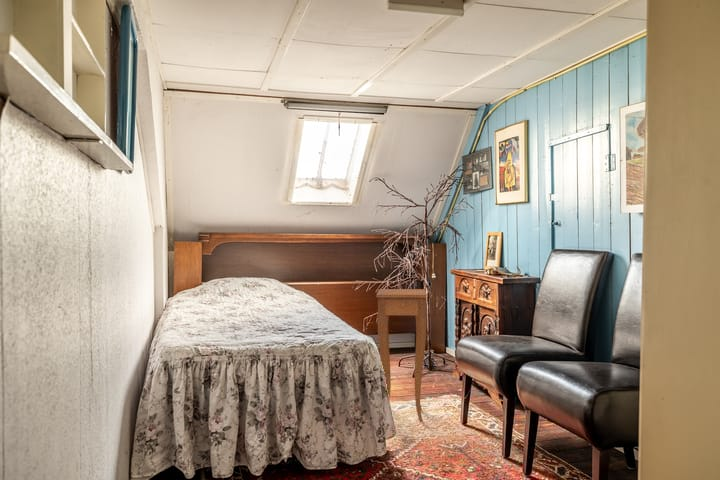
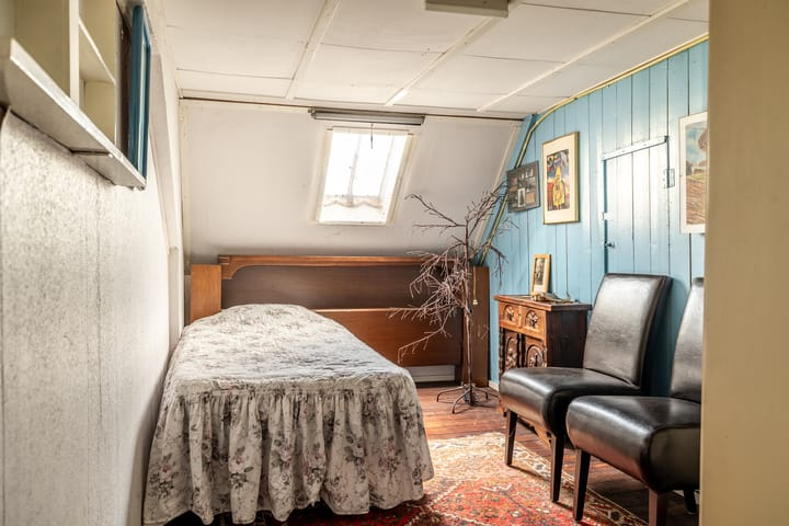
- side table (389, 355)
